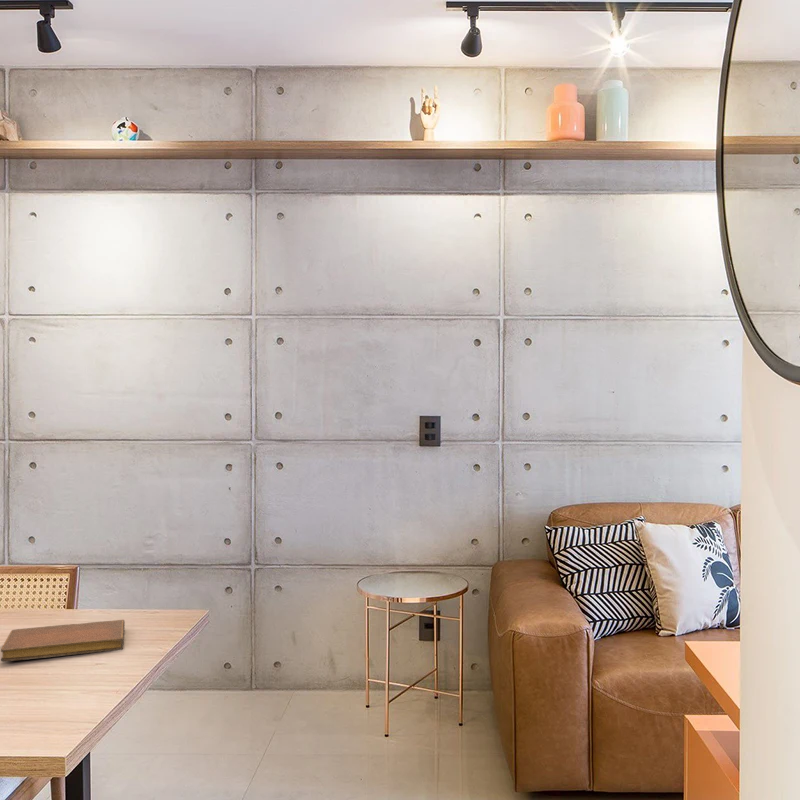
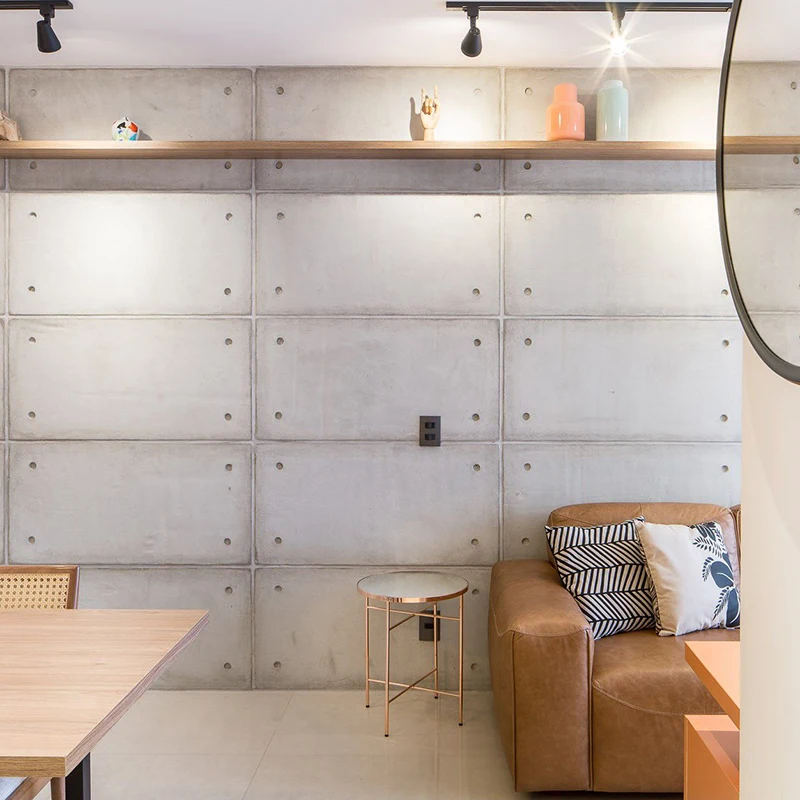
- notebook (66, 638)
